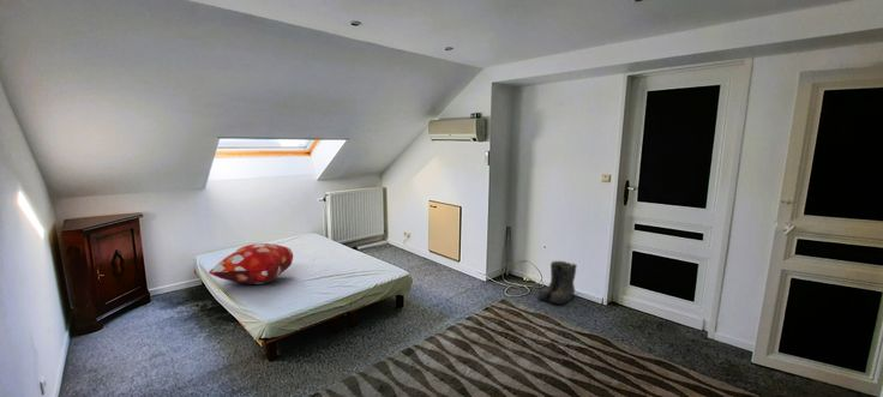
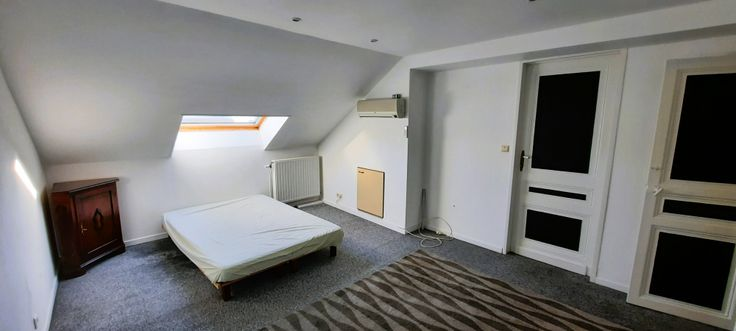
- decorative pillow (254, 263)
- boots (558, 281)
